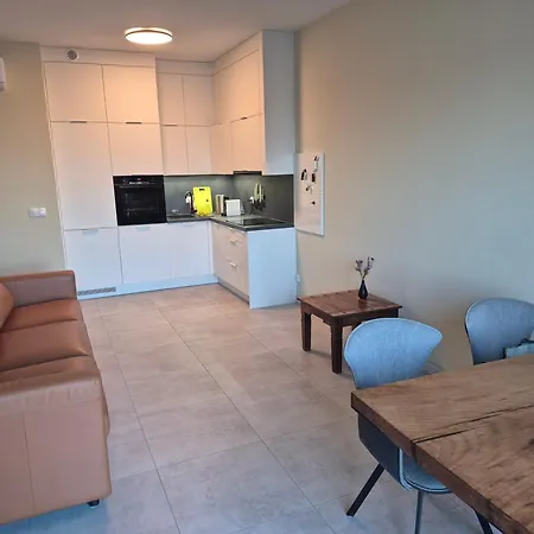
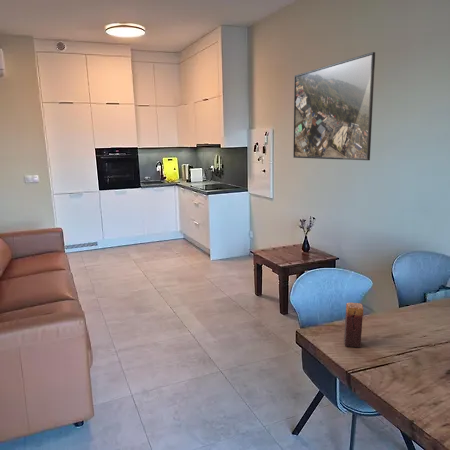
+ candle (353, 324)
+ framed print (327, 113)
